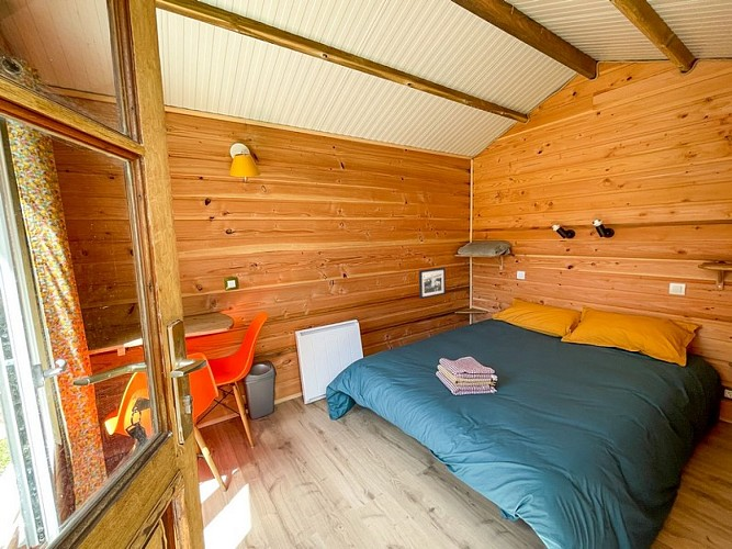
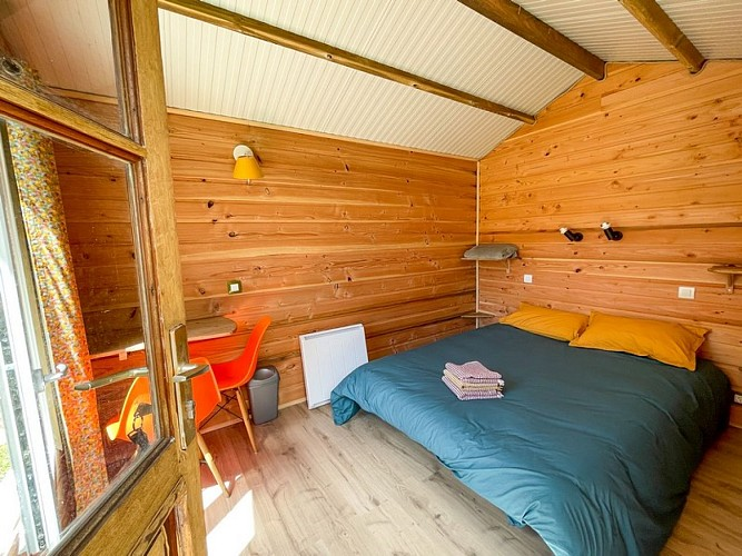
- picture frame (432, 282)
